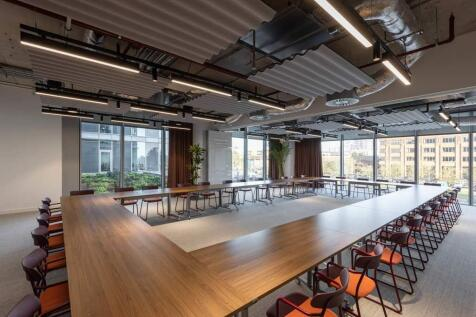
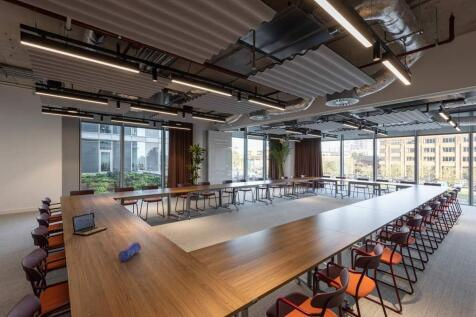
+ pencil case (130, 250)
+ laptop (90, 223)
